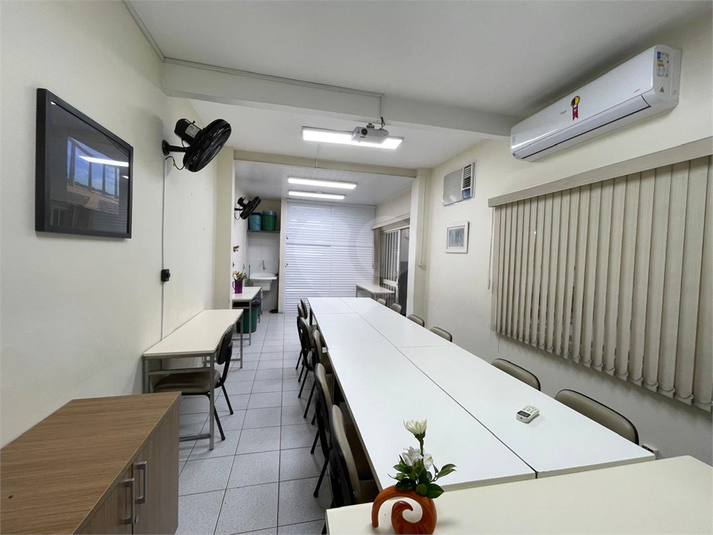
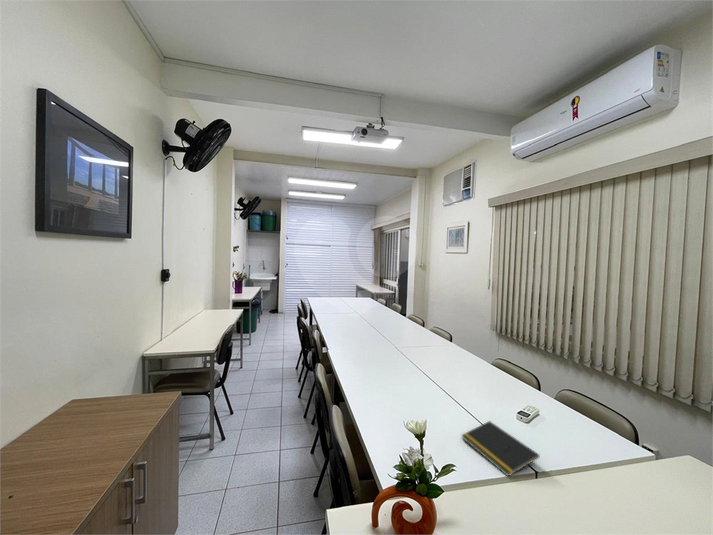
+ notepad (497, 445)
